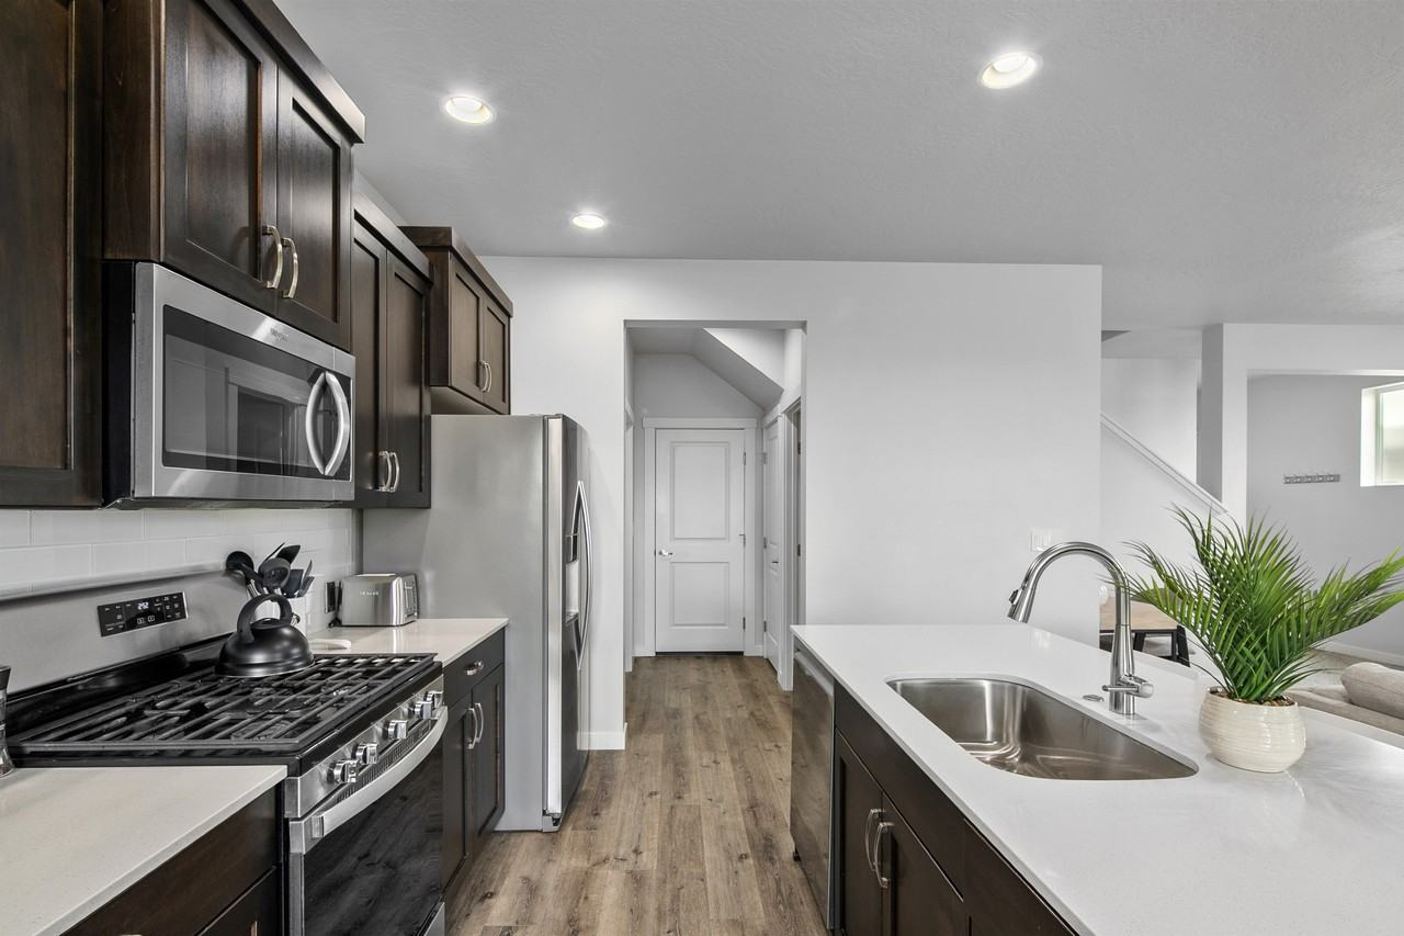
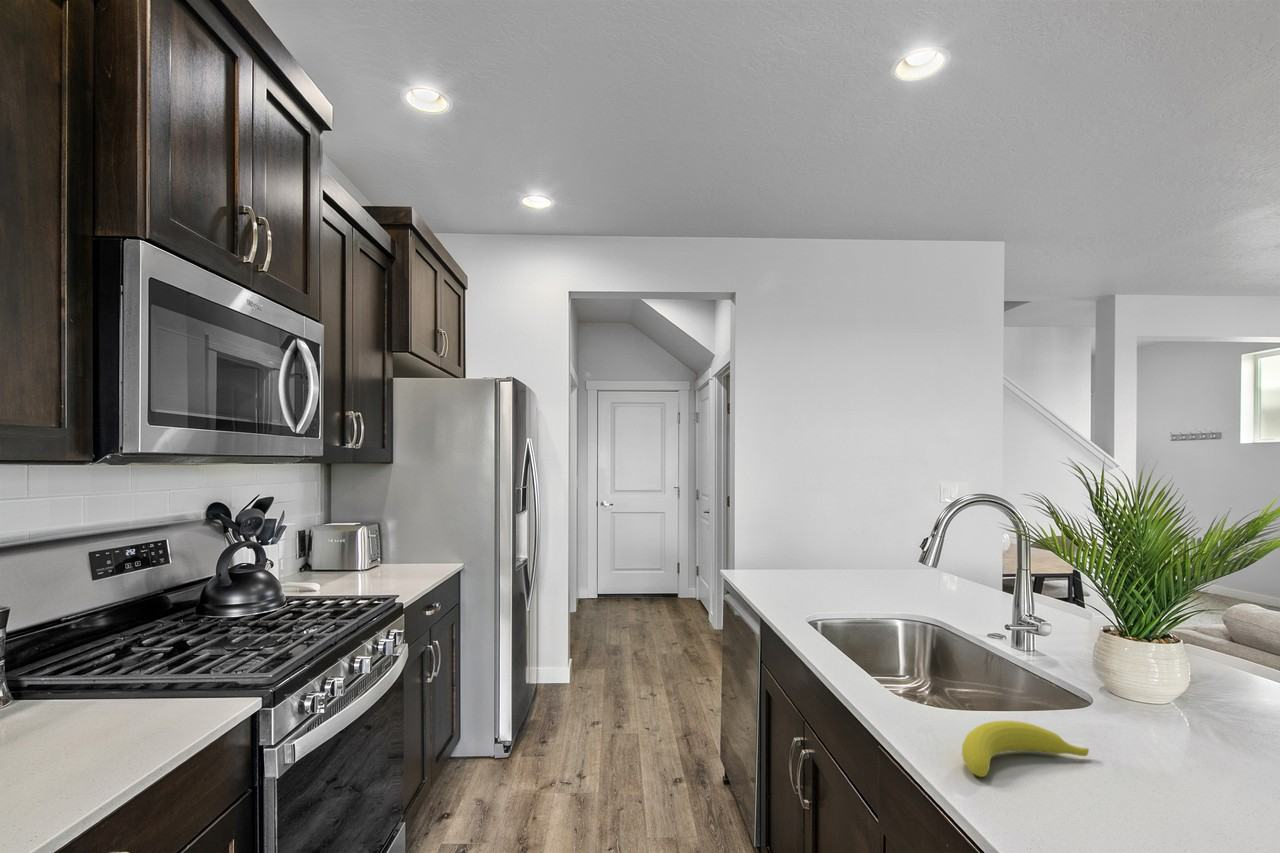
+ fruit (1020, 748)
